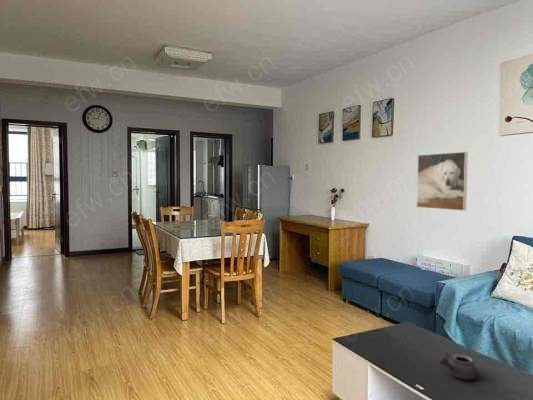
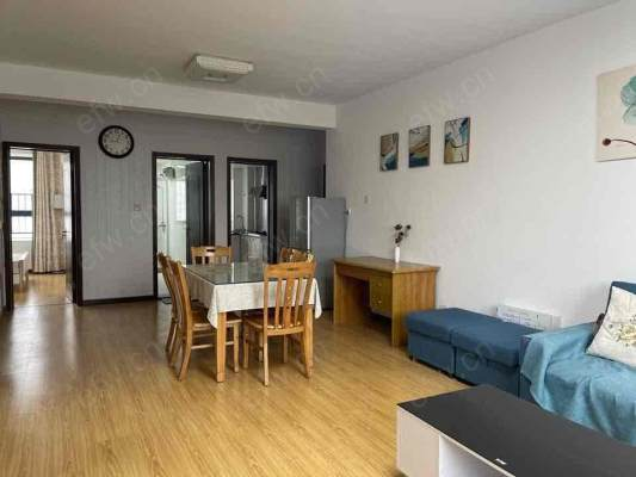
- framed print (440, 181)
- teapot (454, 364)
